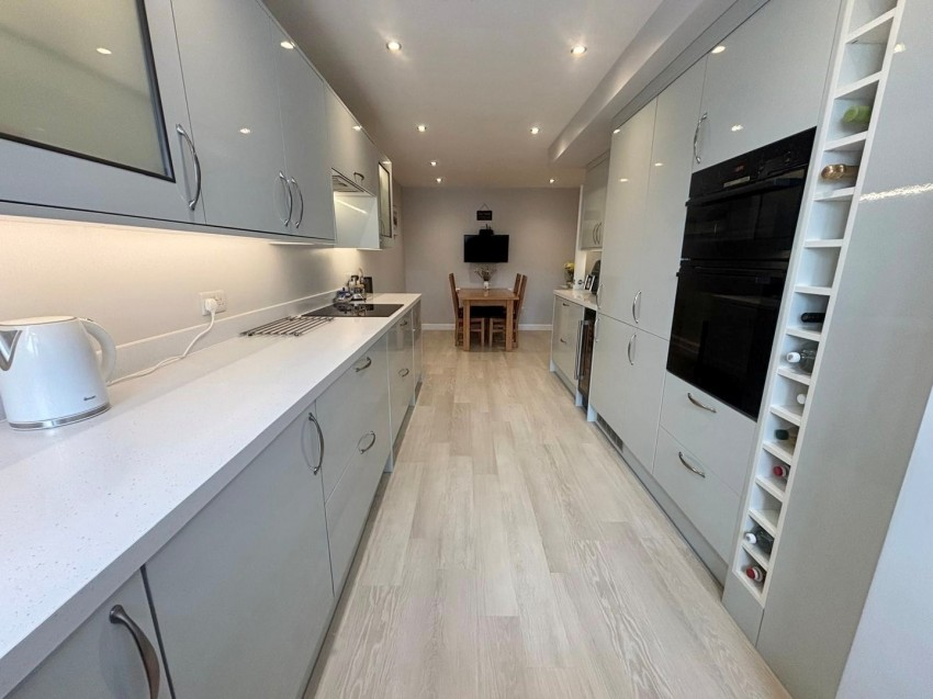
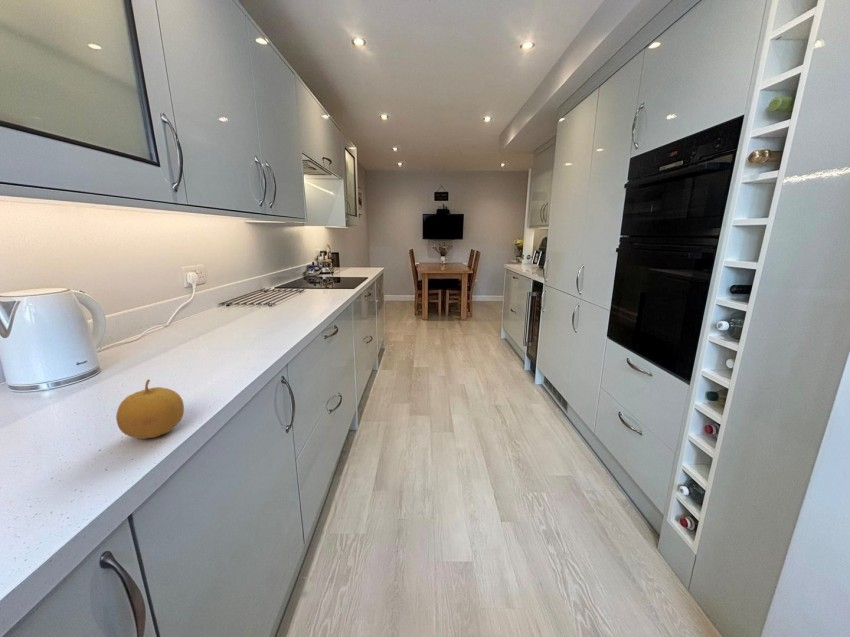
+ fruit (151, 406)
